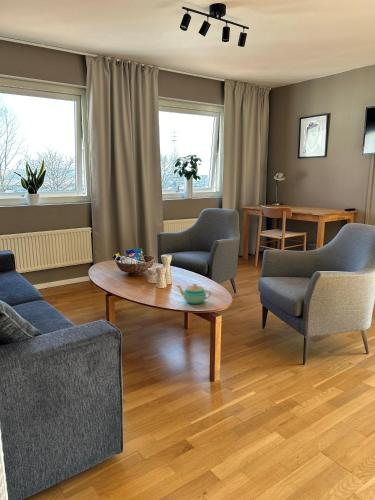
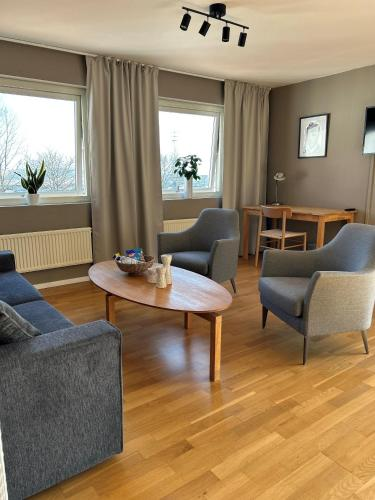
- teapot (193, 292)
